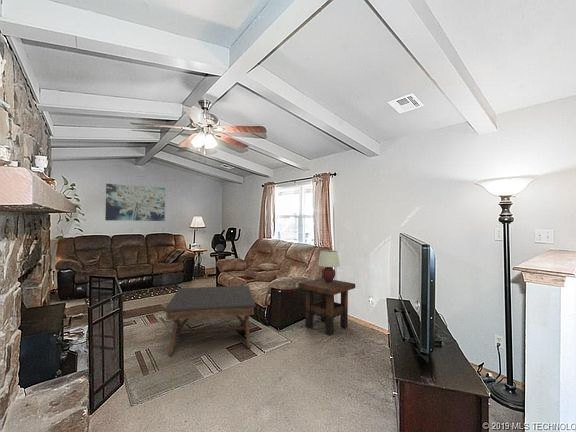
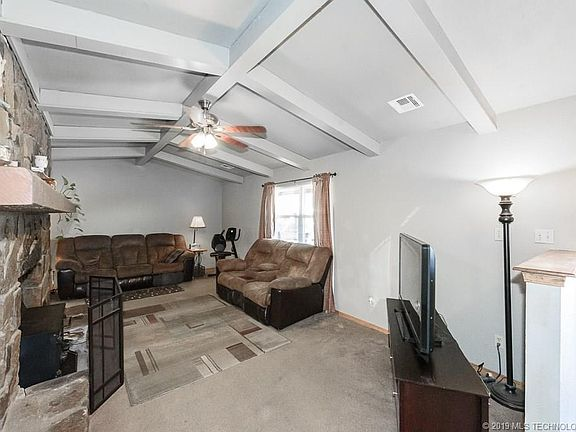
- table lamp (328, 266)
- wall art (136, 203)
- side table (326, 305)
- coffee table (212, 315)
